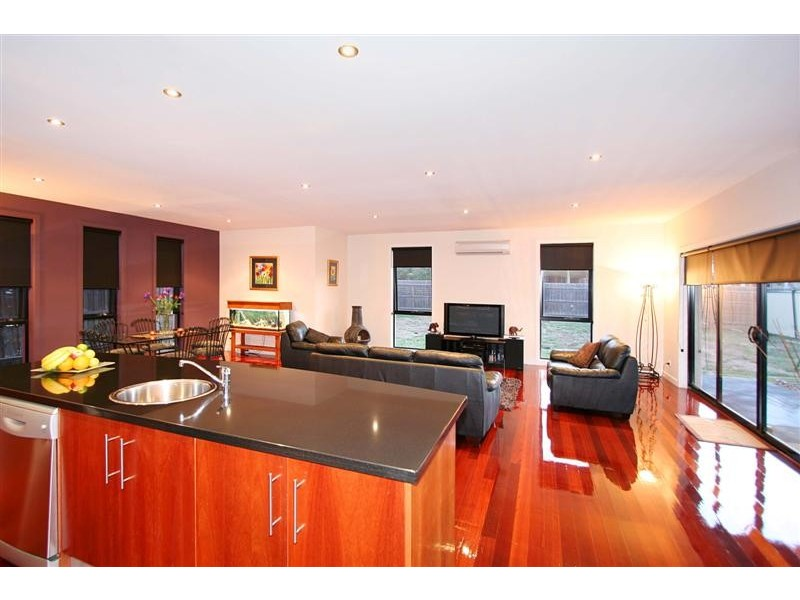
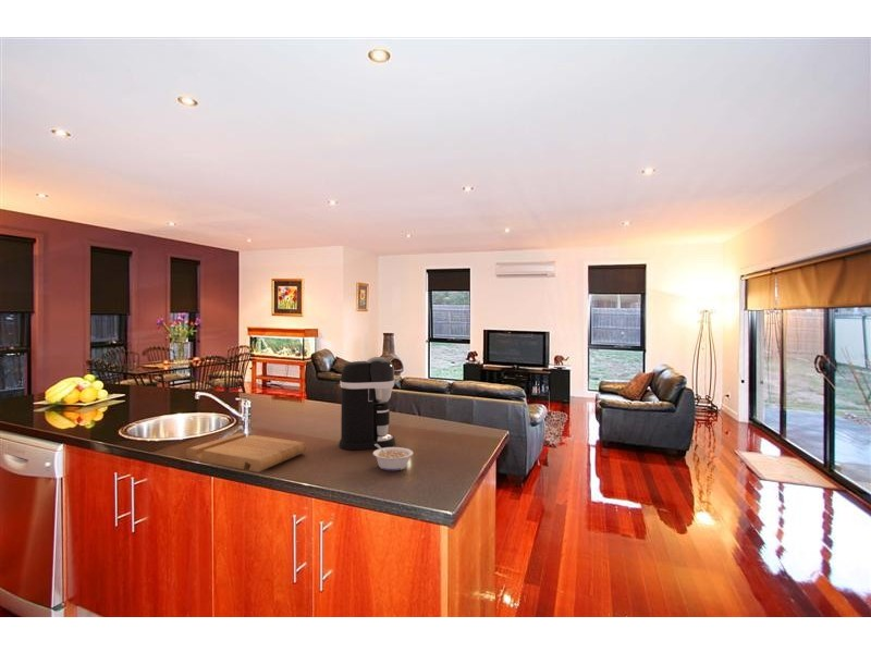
+ coffee maker (367, 401)
+ cutting board (247, 449)
+ legume (391, 457)
